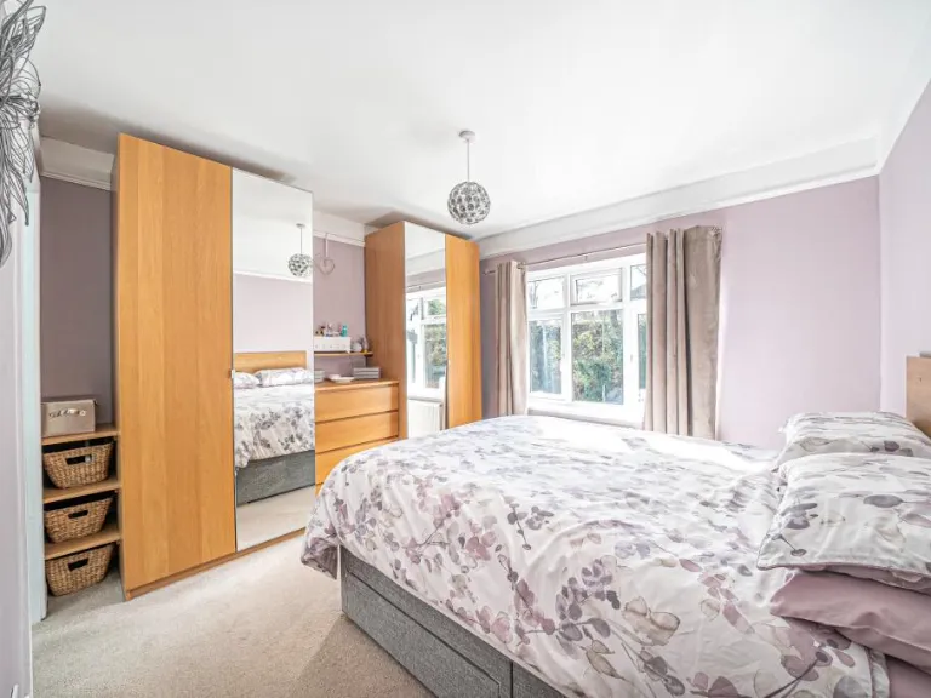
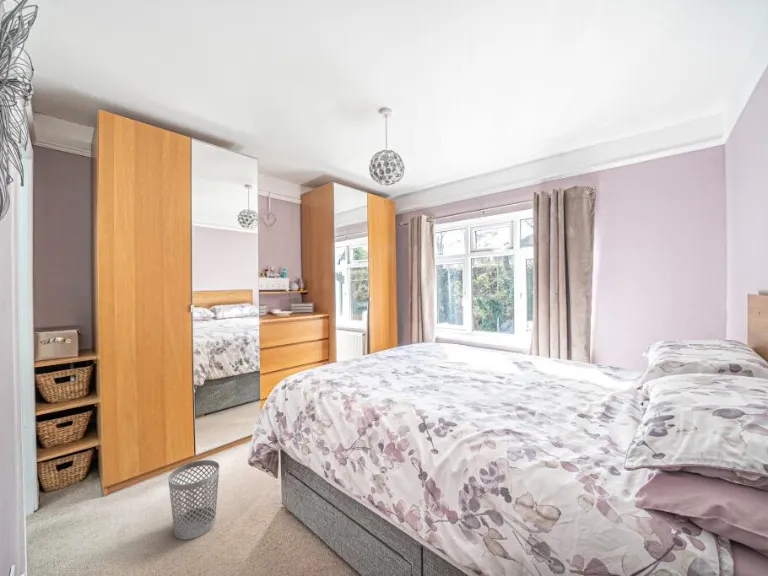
+ wastebasket (195, 498)
